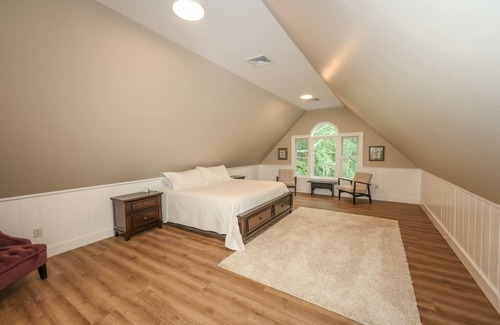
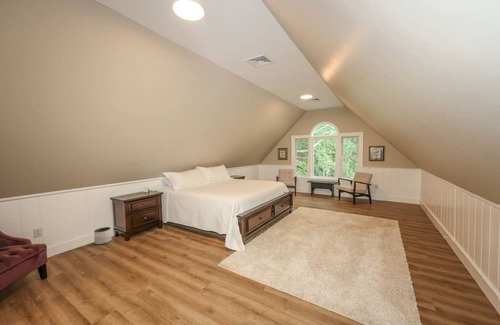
+ planter (103, 235)
